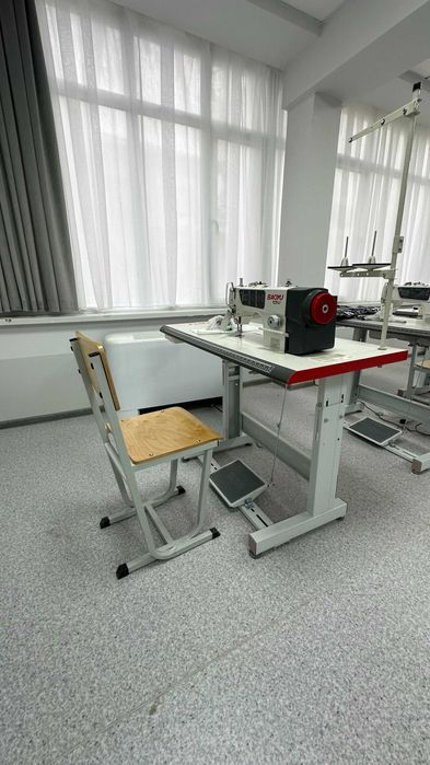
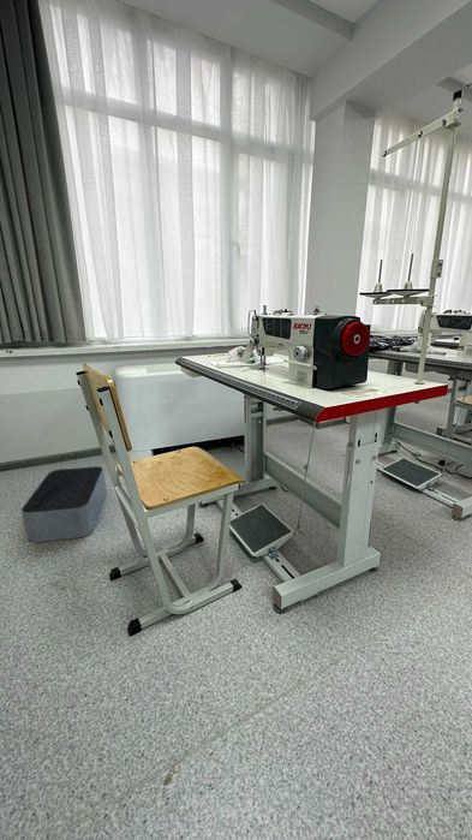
+ storage bin (68, 500)
